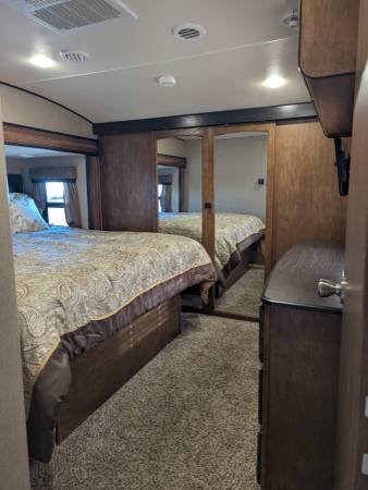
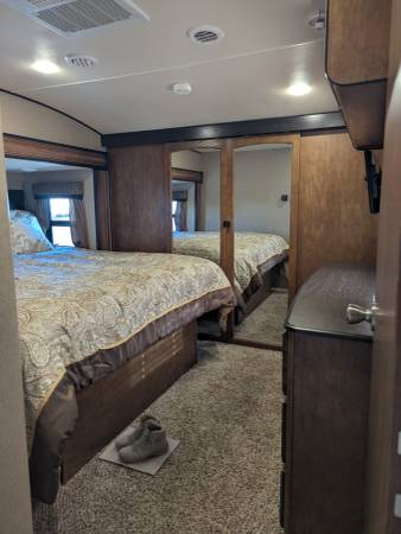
+ boots (140, 433)
